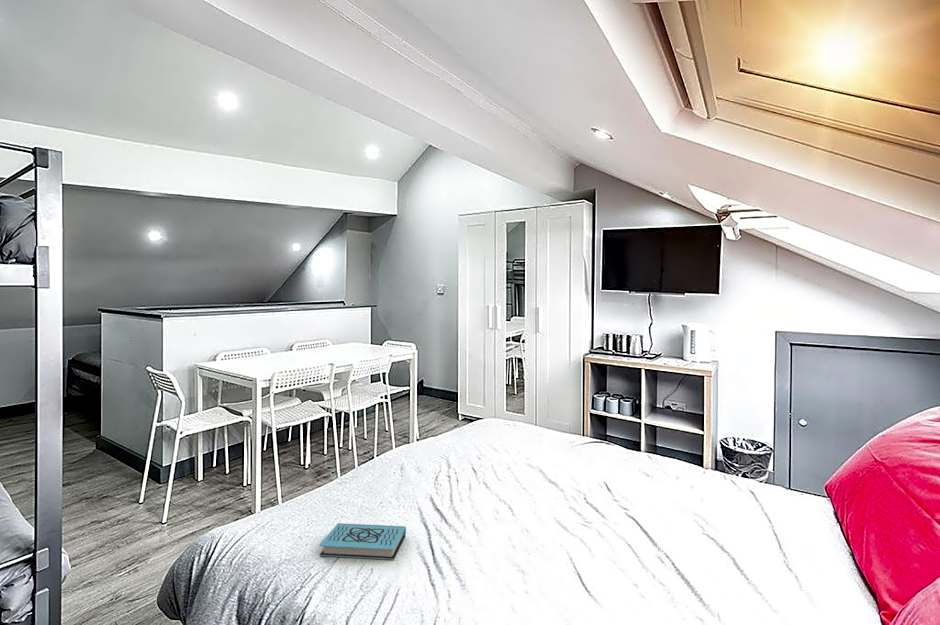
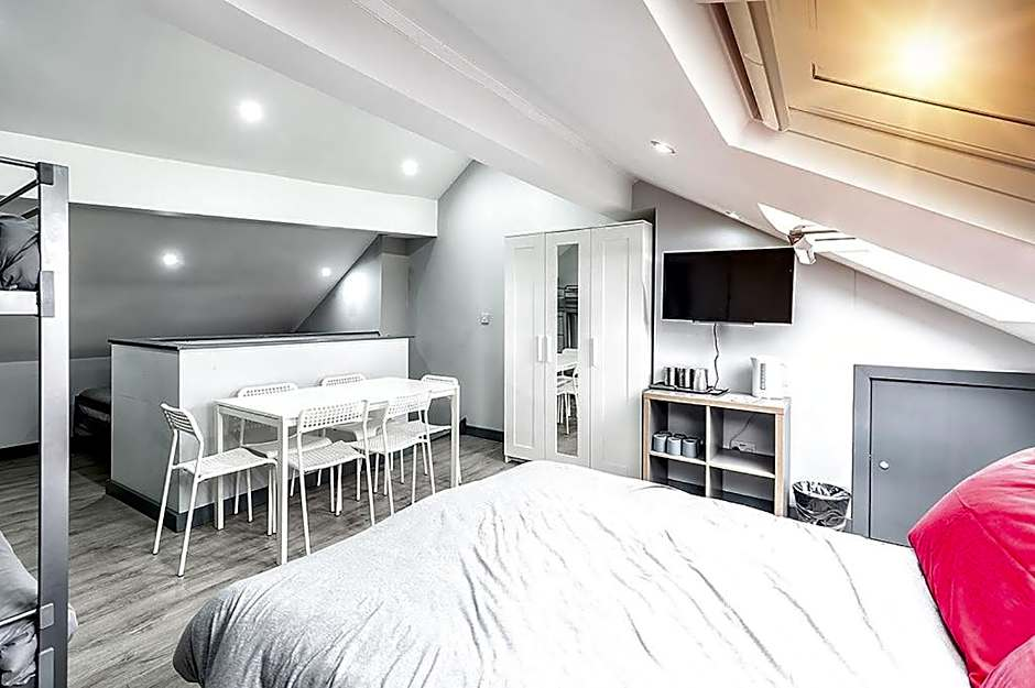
- book (364, 540)
